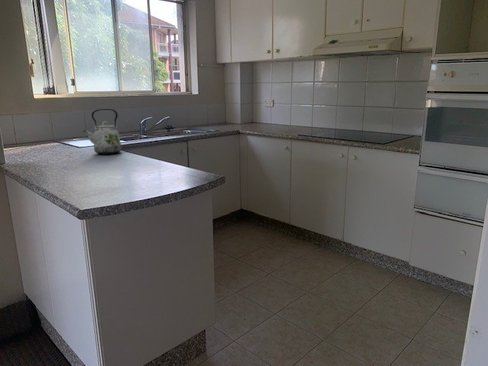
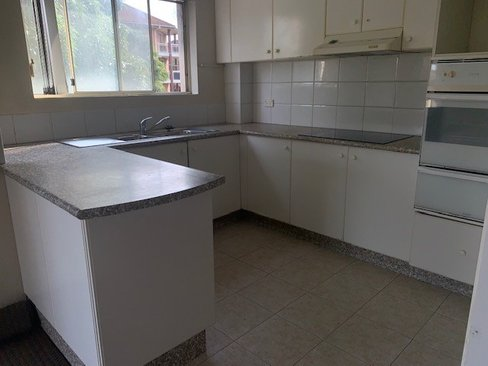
- kettle (101, 131)
